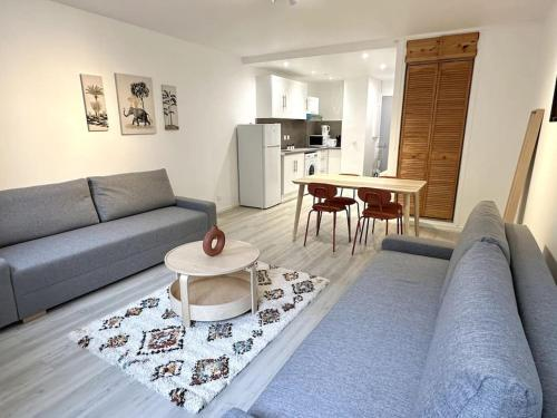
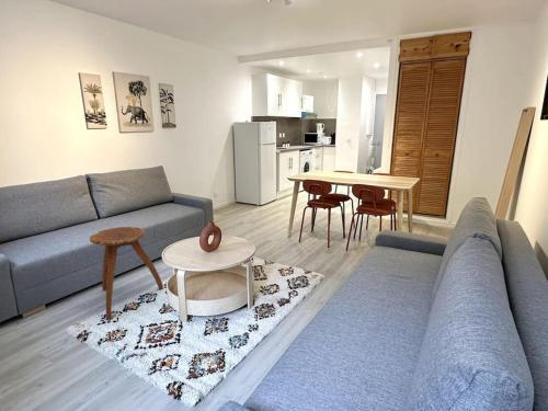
+ stool (115, 263)
